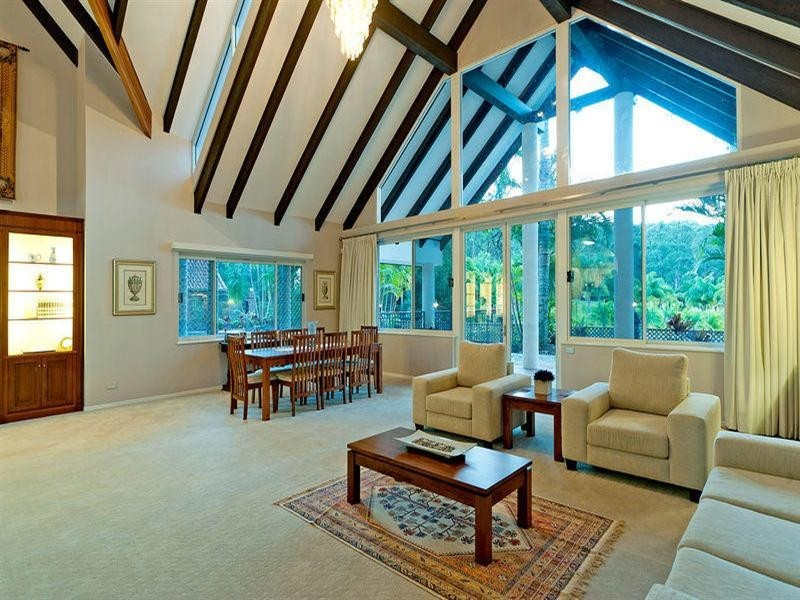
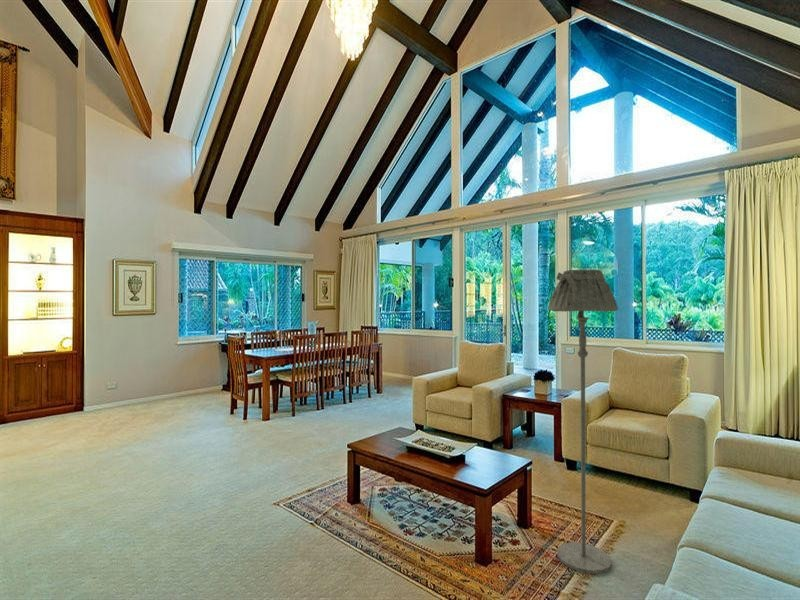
+ floor lamp (582, 414)
